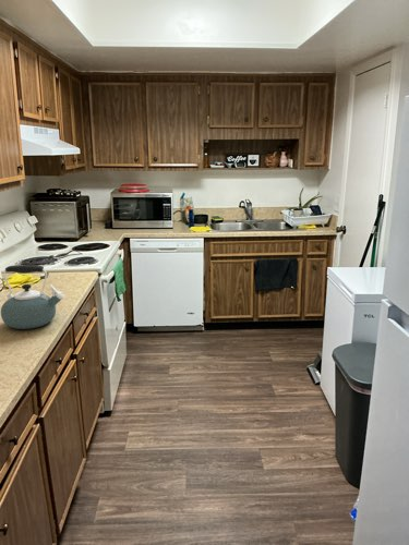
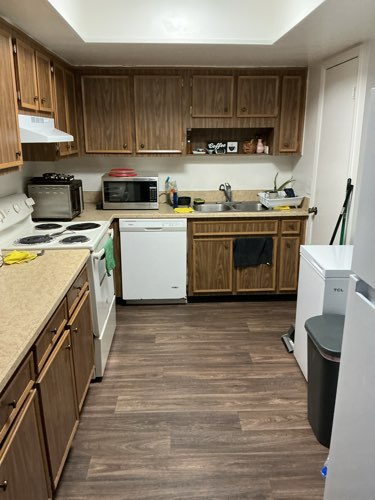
- kettle (32, 294)
